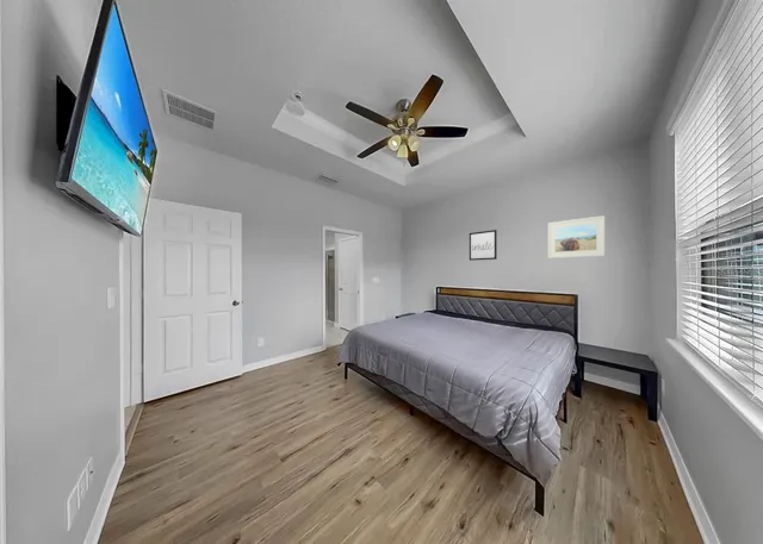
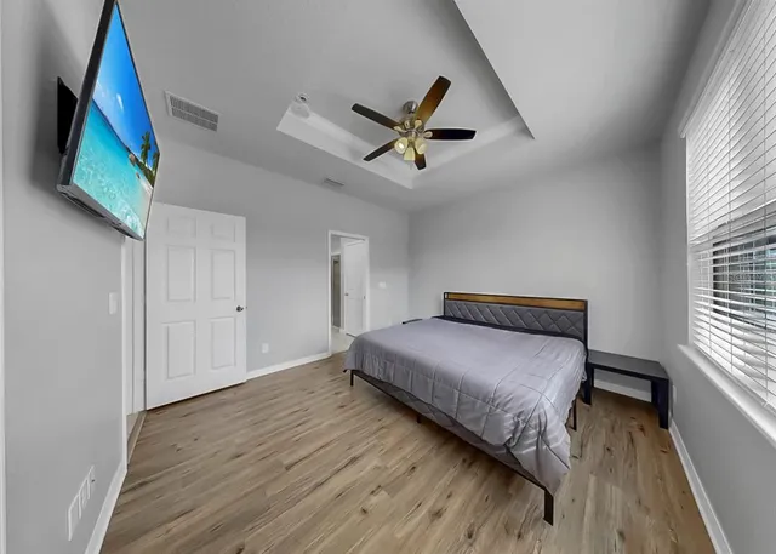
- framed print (575, 238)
- wall art (482, 245)
